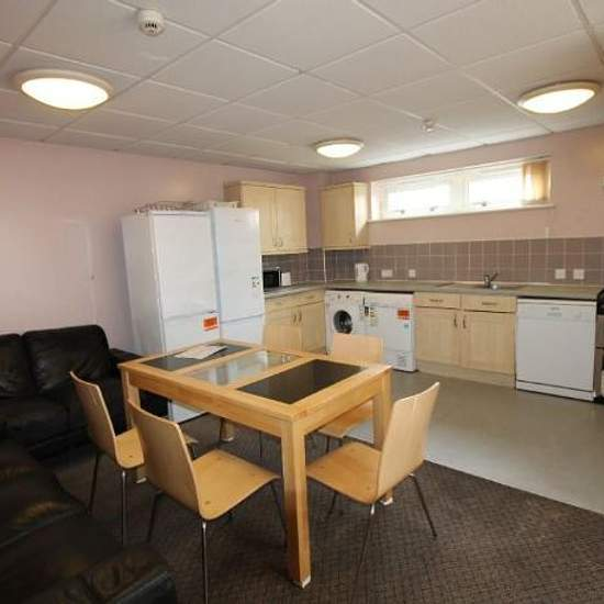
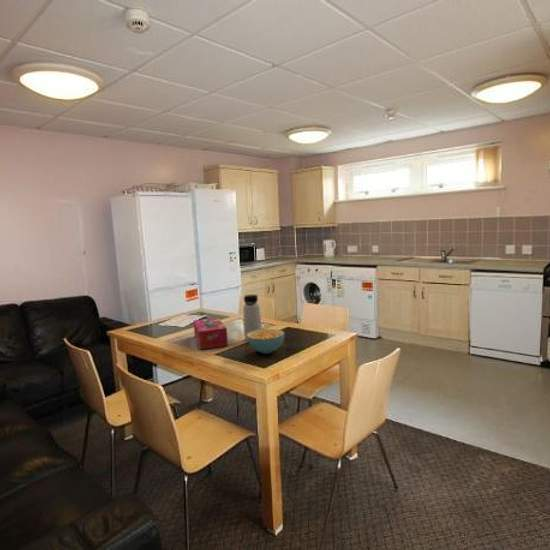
+ water bottle (252, 317)
+ tissue box (209, 332)
+ cereal bowl (265, 342)
